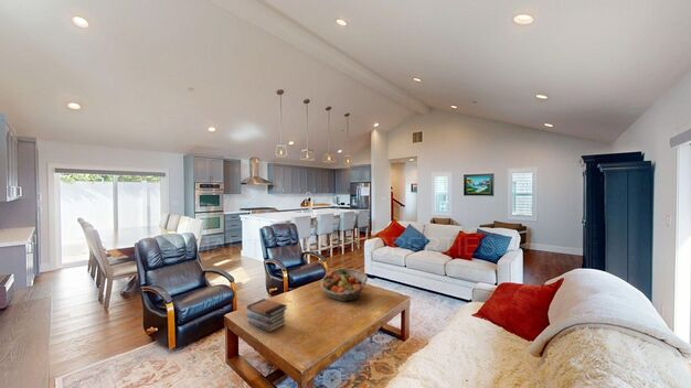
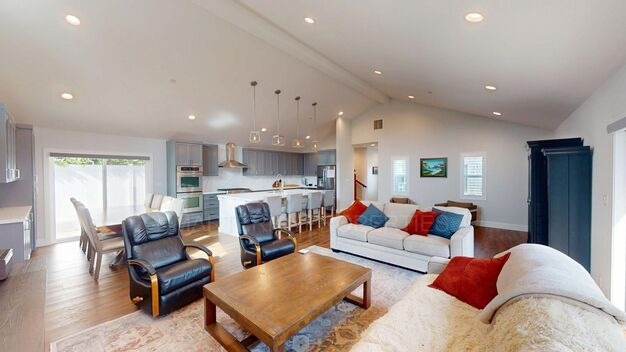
- fruit basket (343, 283)
- book stack (266, 314)
